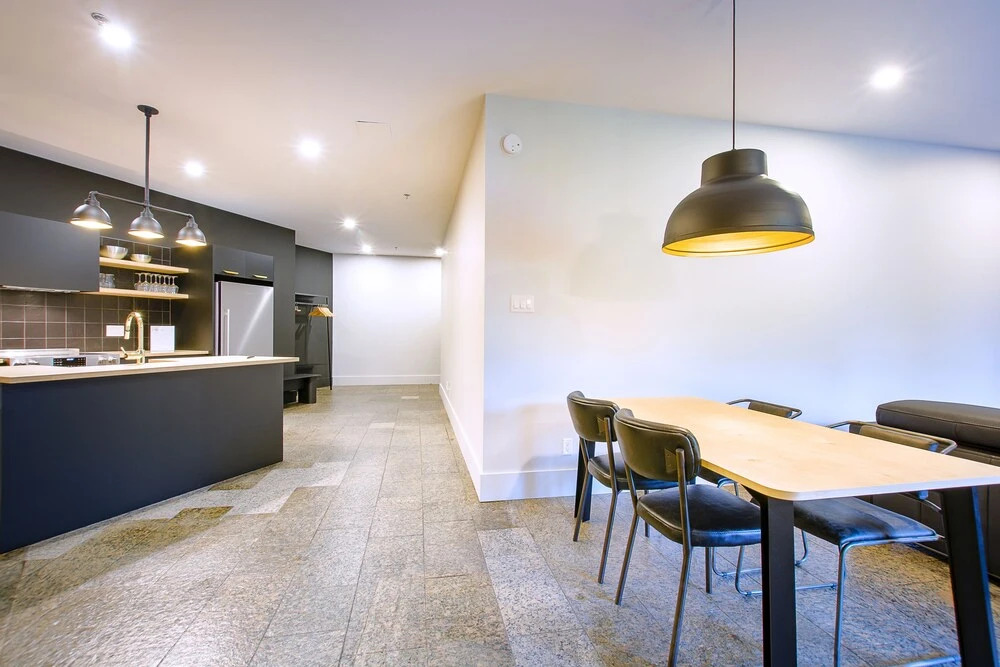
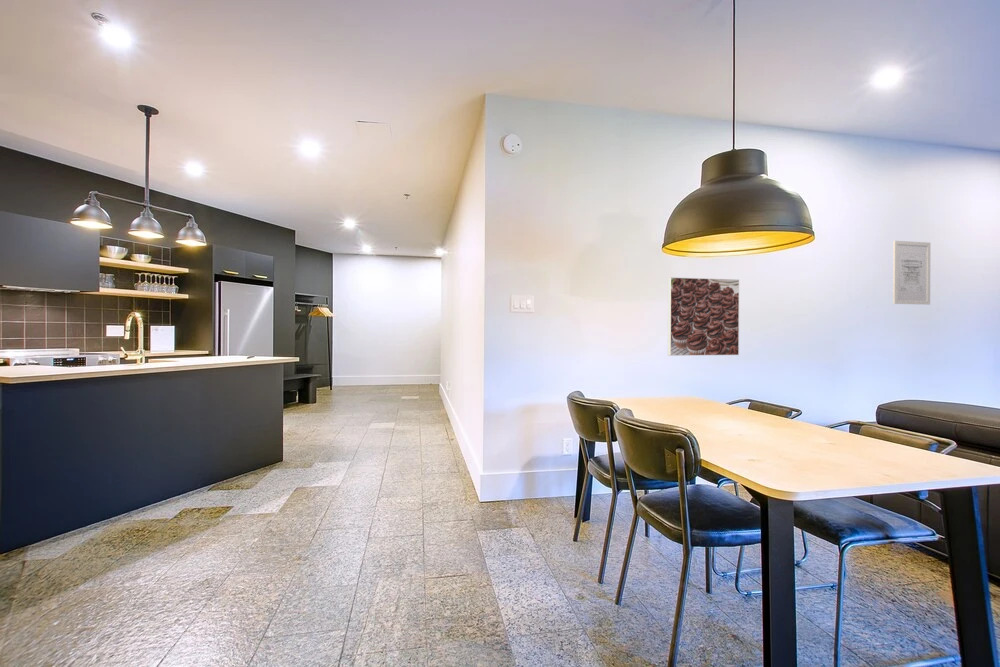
+ wall art (911, 272)
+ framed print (704, 317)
